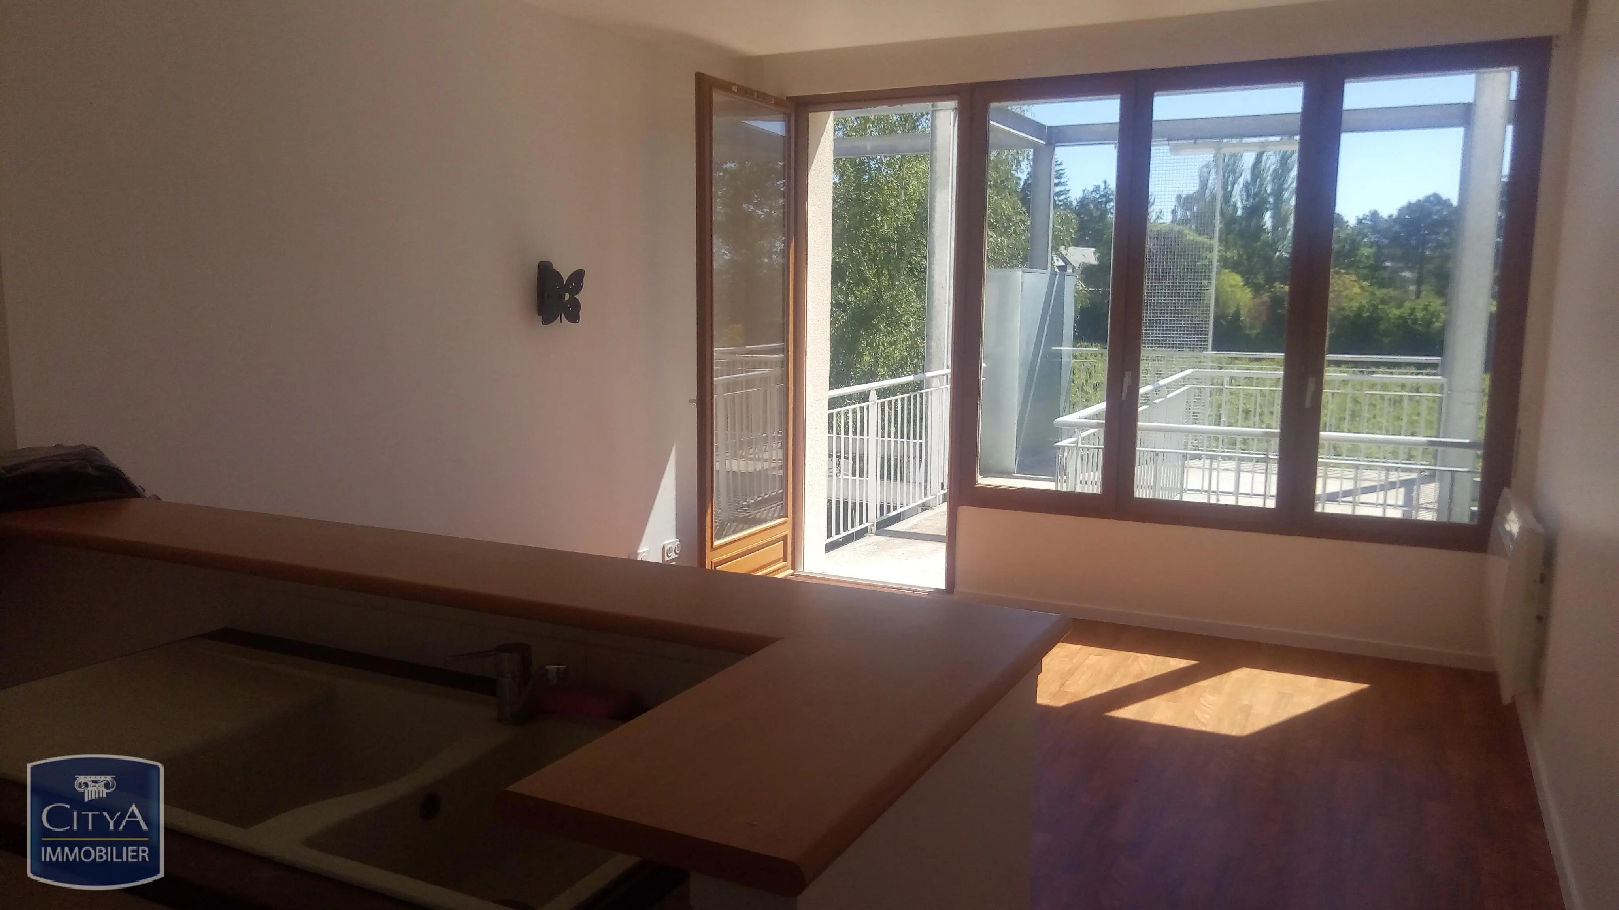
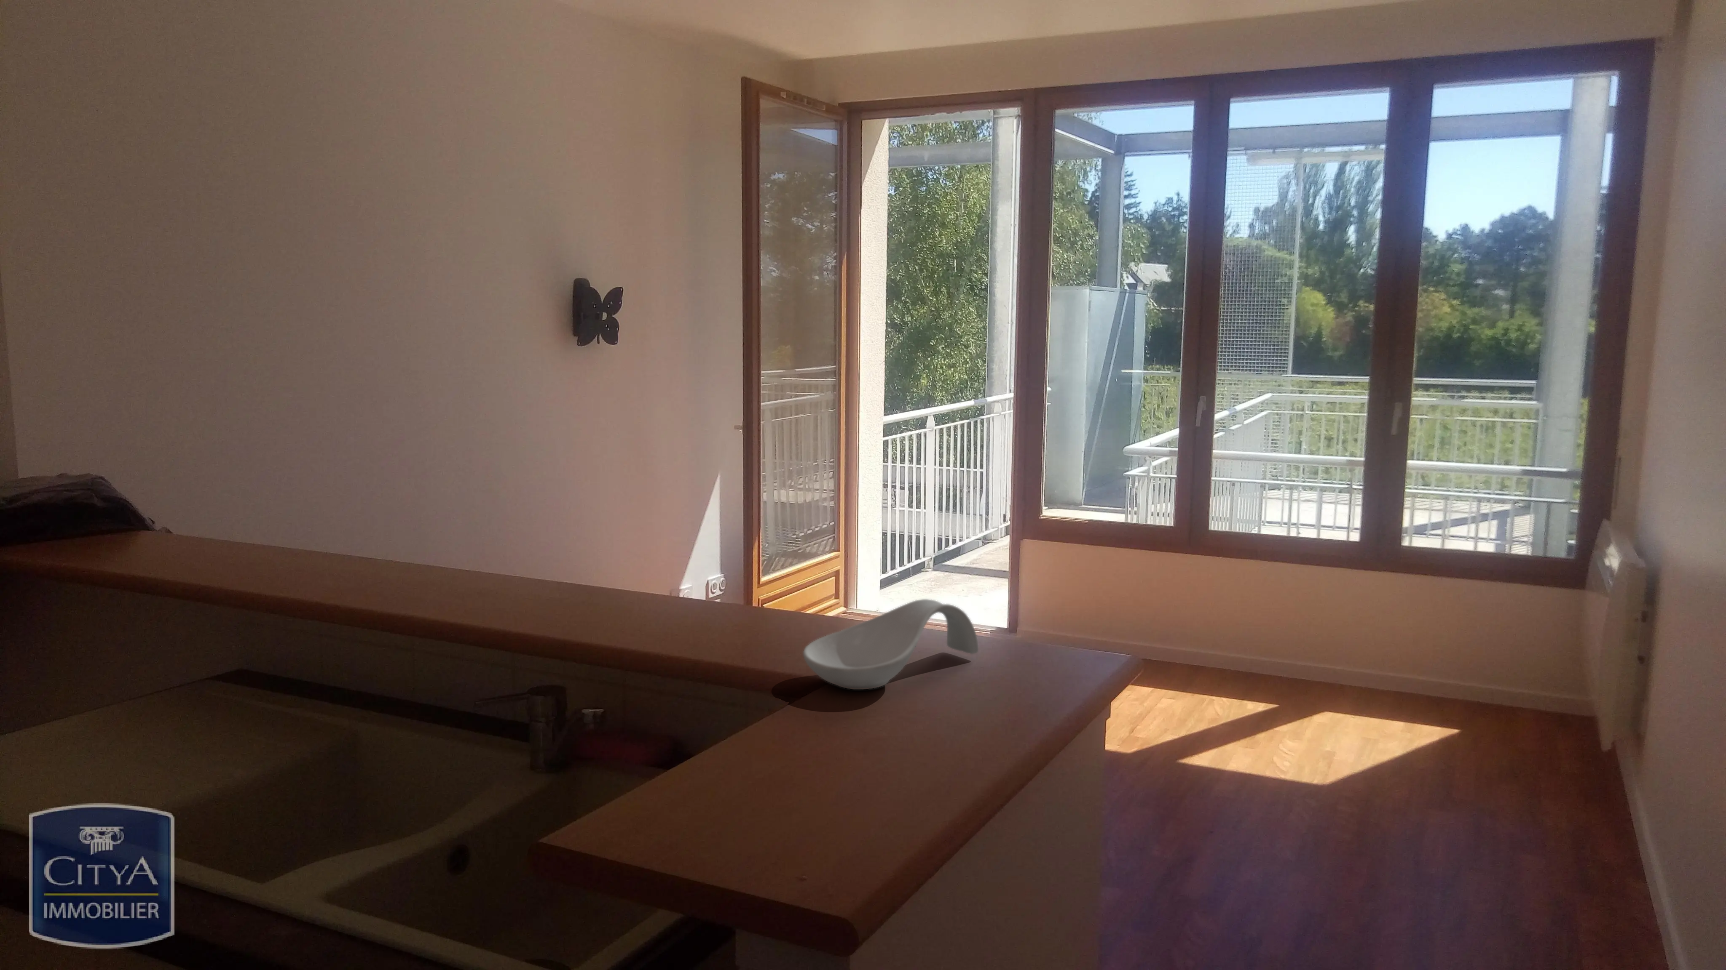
+ spoon rest (895, 641)
